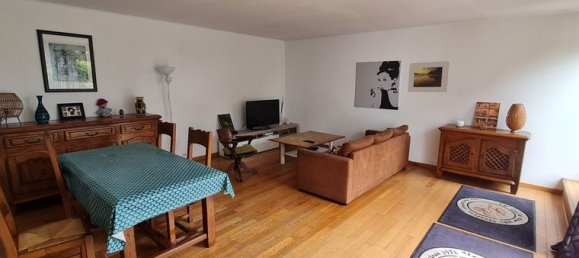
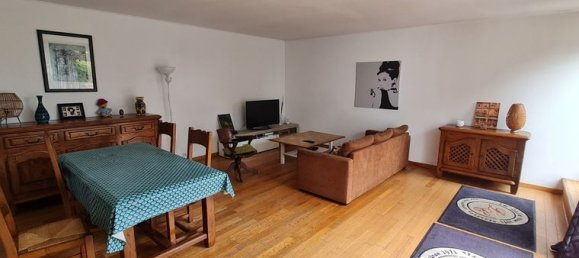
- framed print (427, 77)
